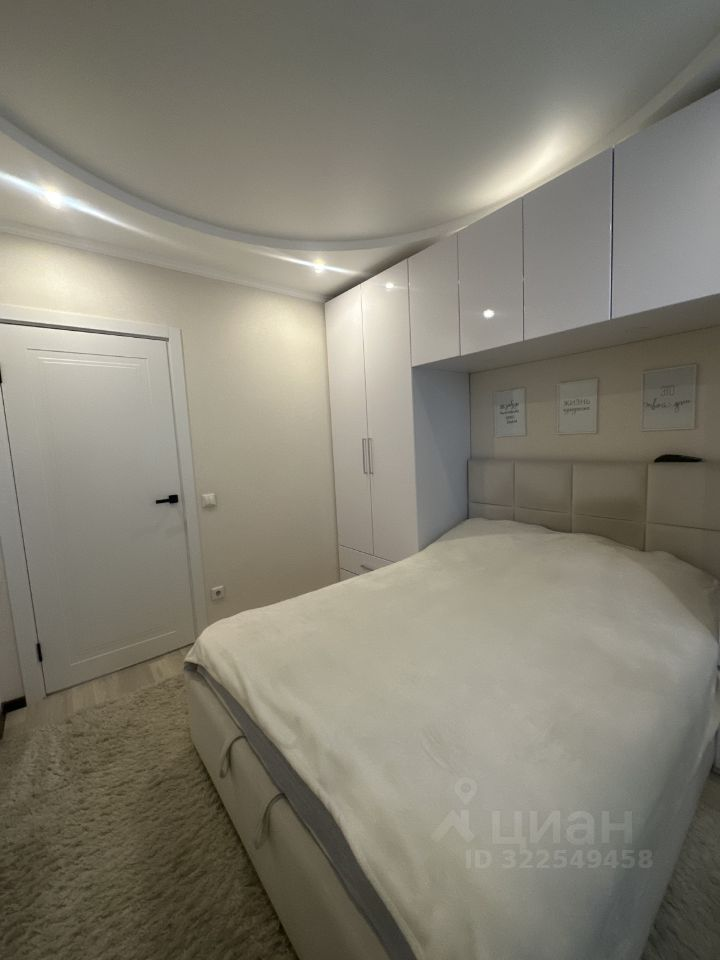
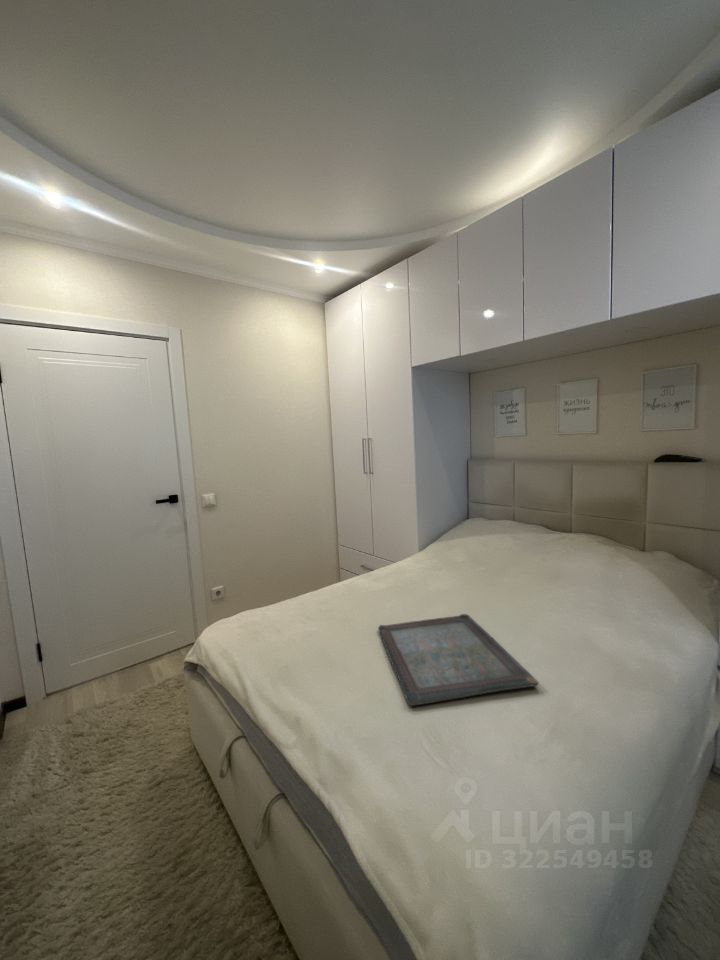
+ serving tray (446, 651)
